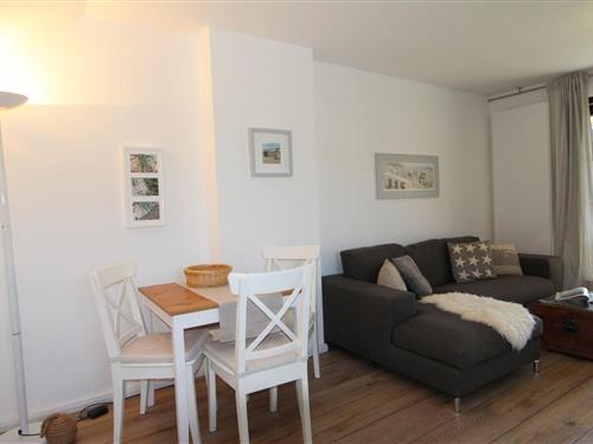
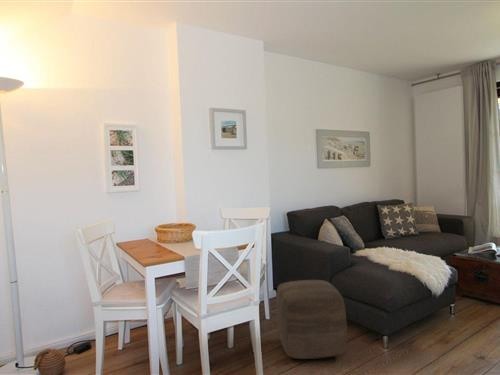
+ ottoman (309, 316)
